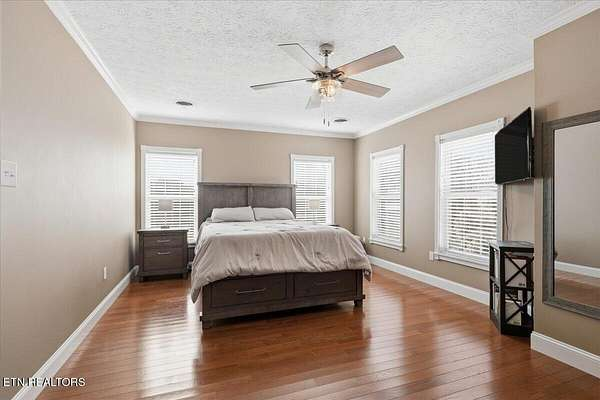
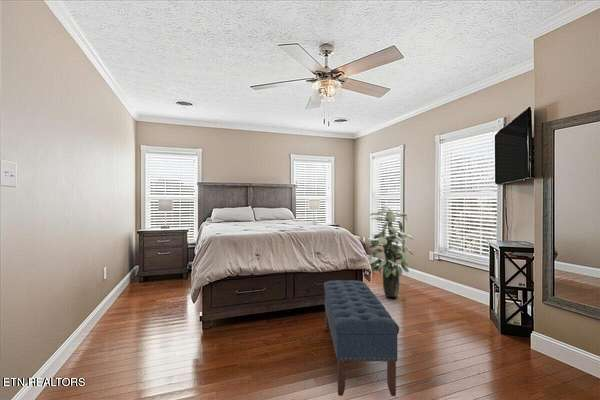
+ bench (353, 325)
+ indoor plant (388, 250)
